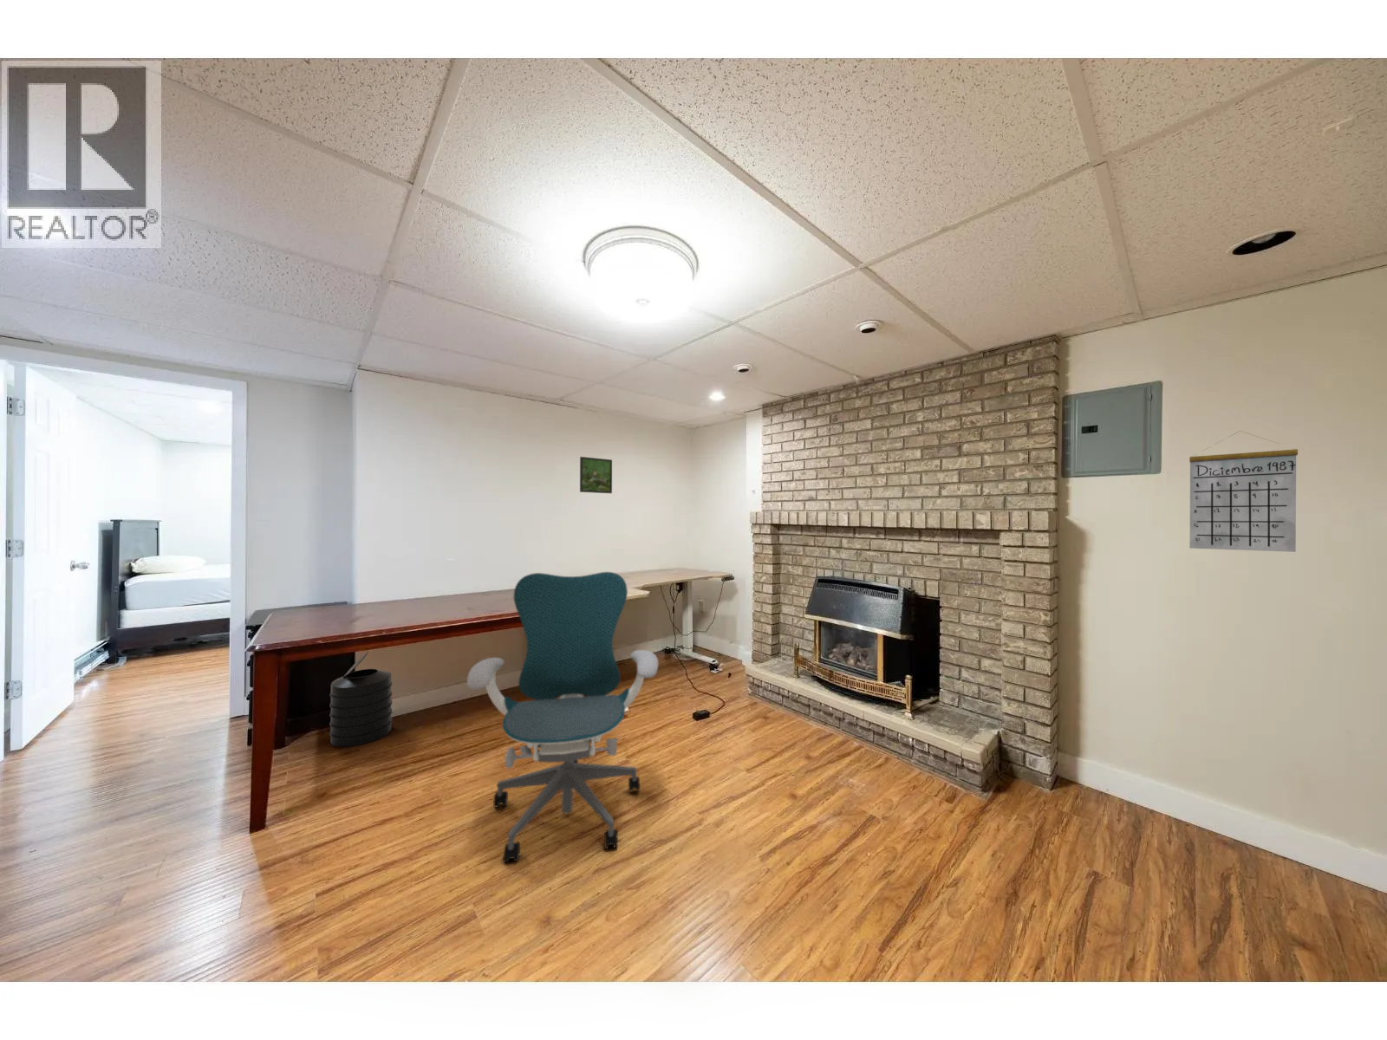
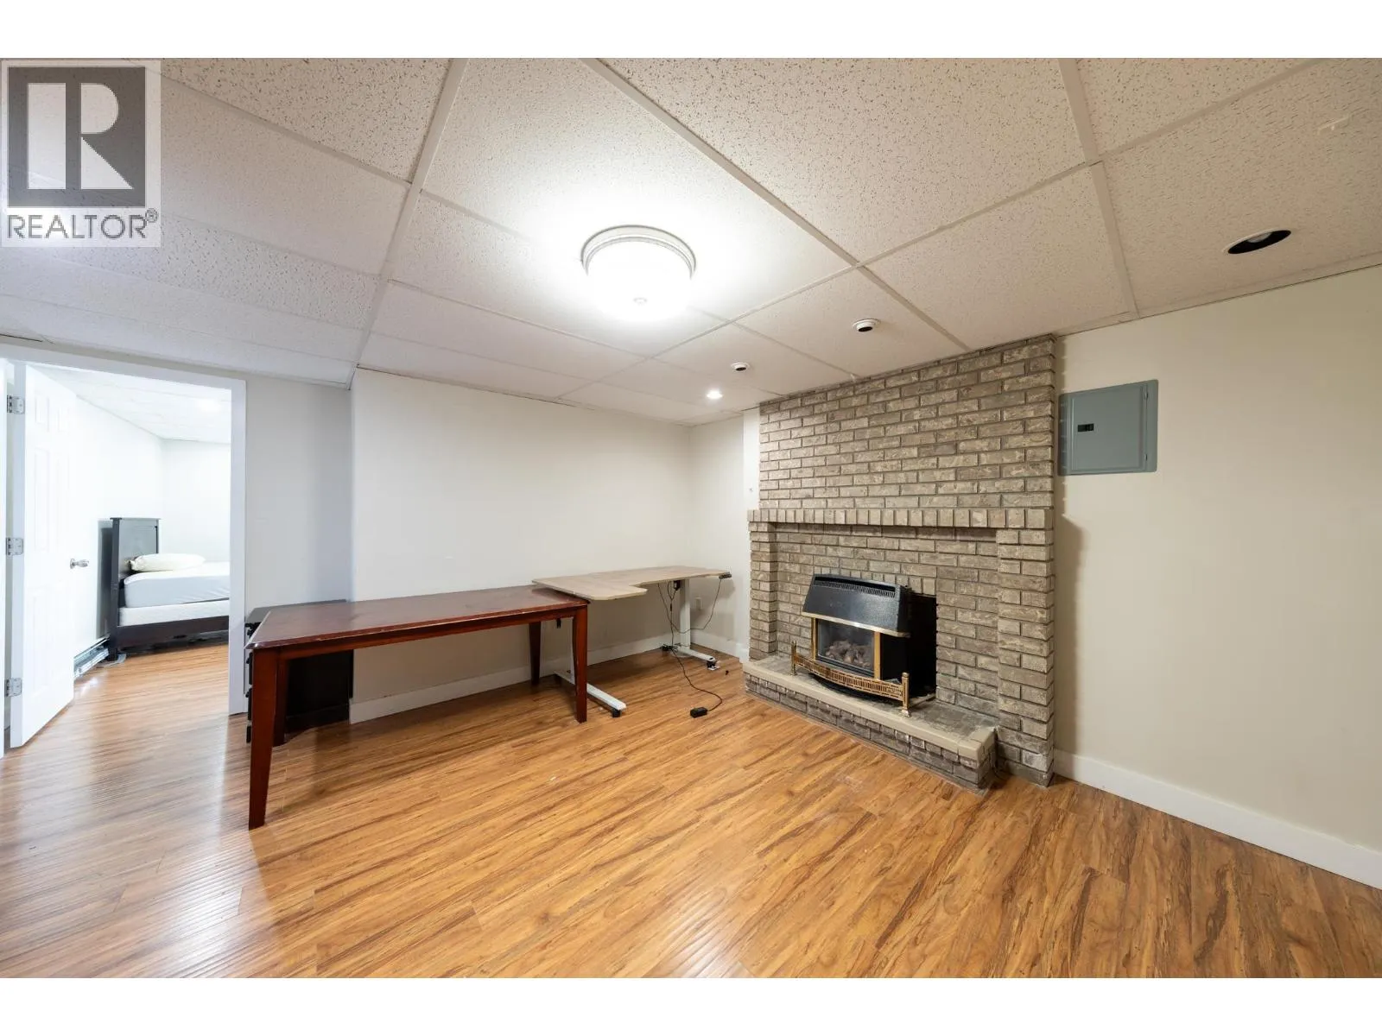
- calendar (1240, 489)
- office chair (568, 696)
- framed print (595, 475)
- trash can (361, 694)
